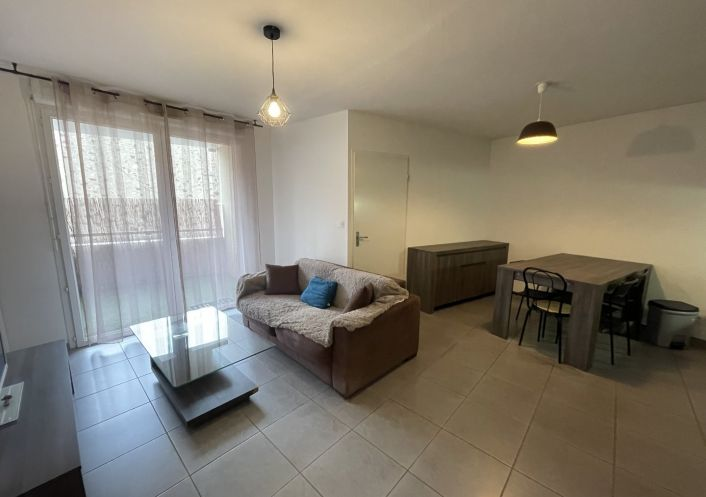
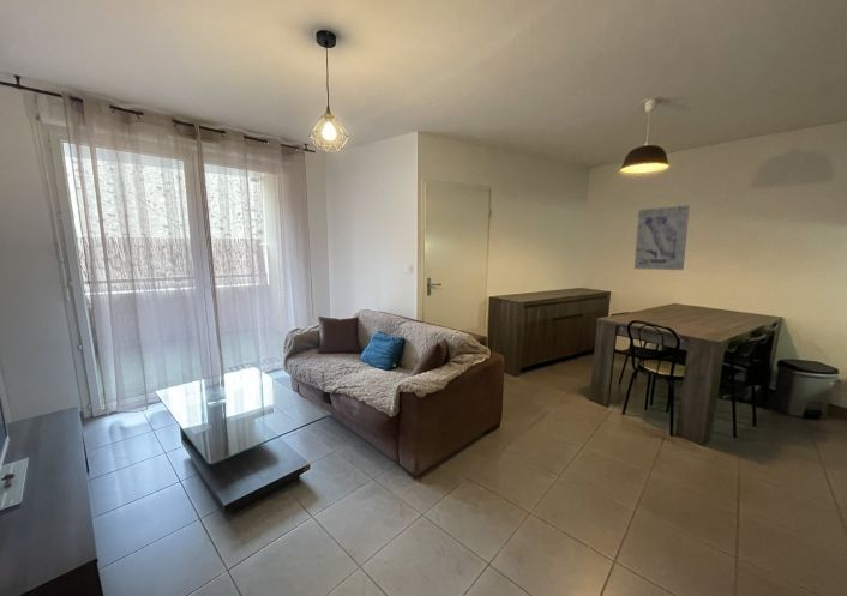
+ wall art (660, 239)
